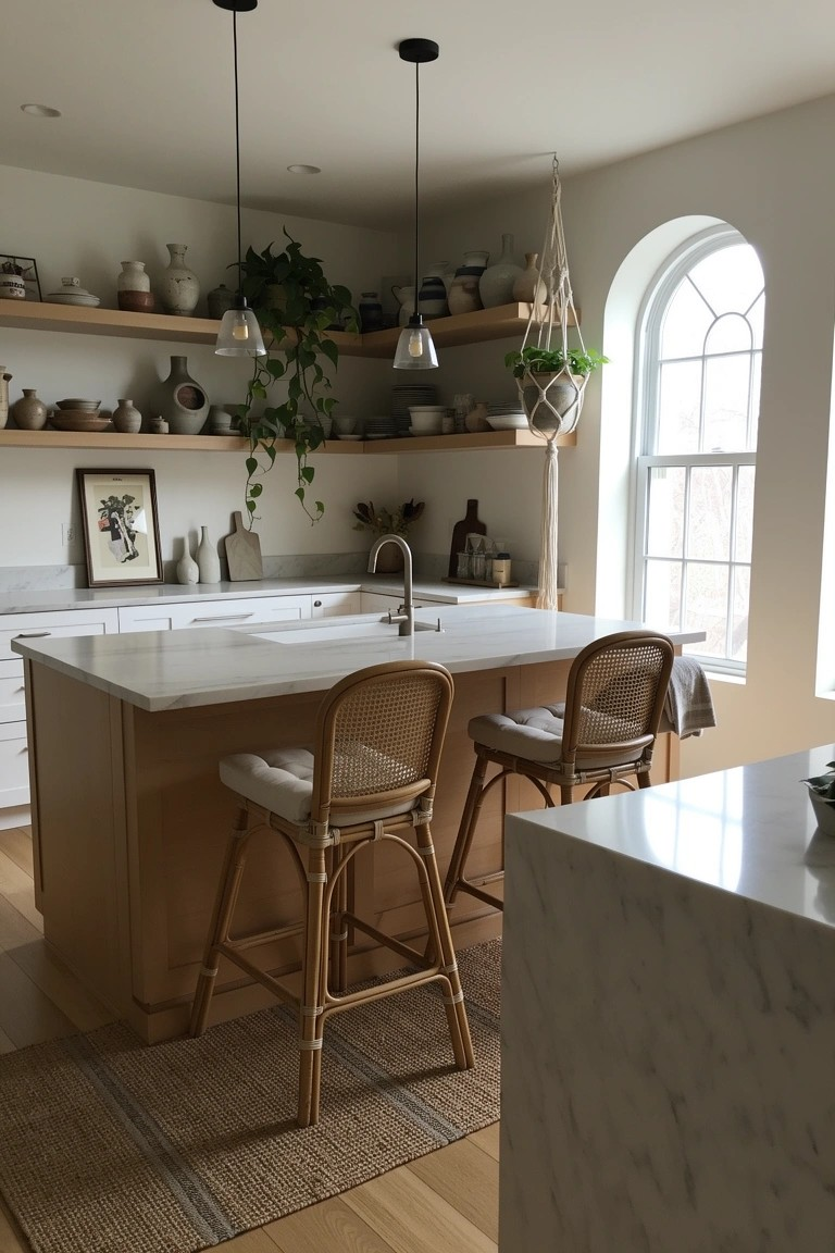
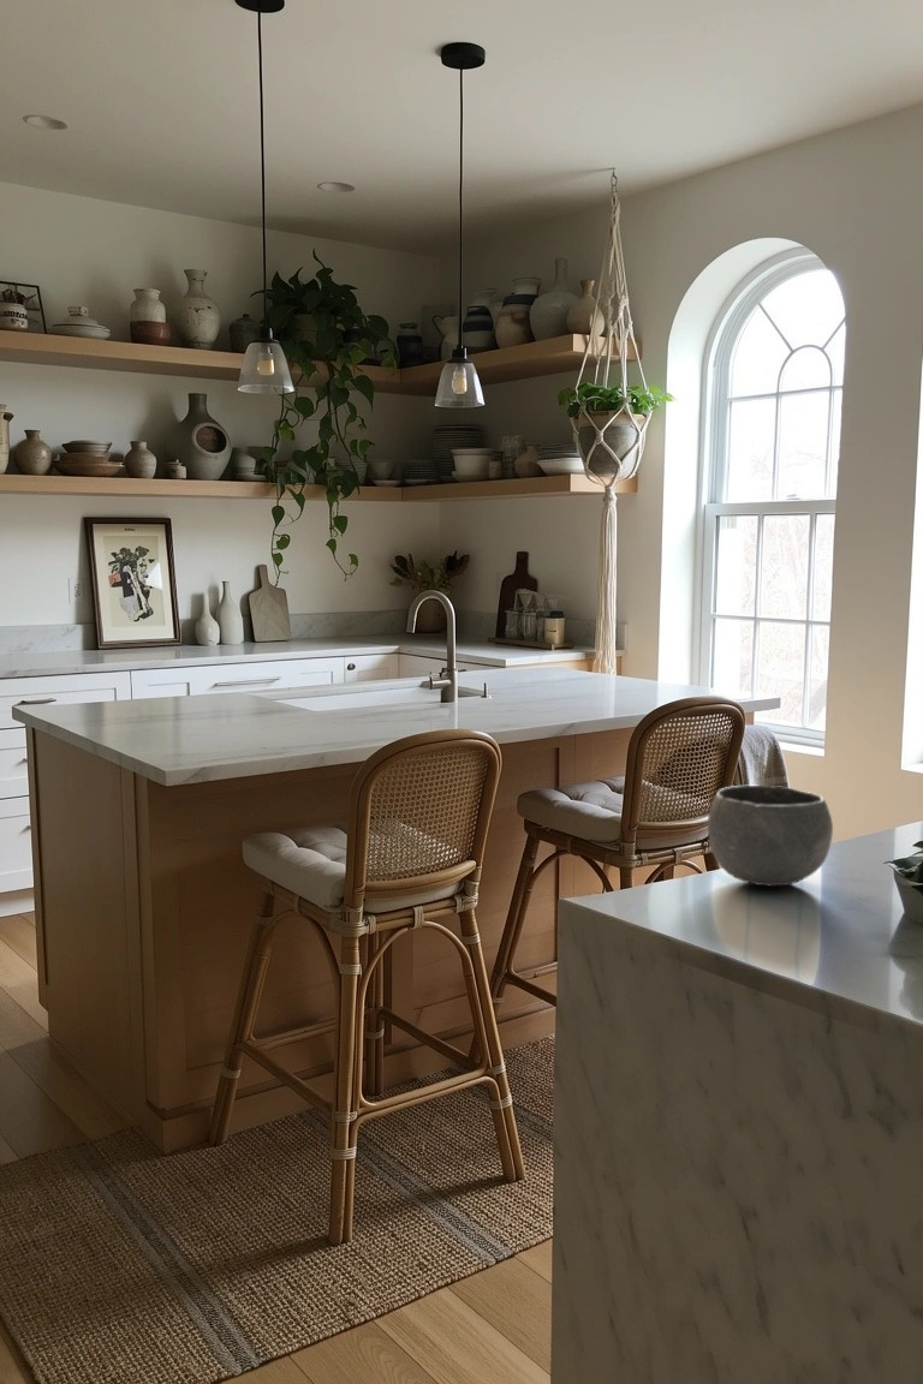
+ ceramic bowl (768, 837)
